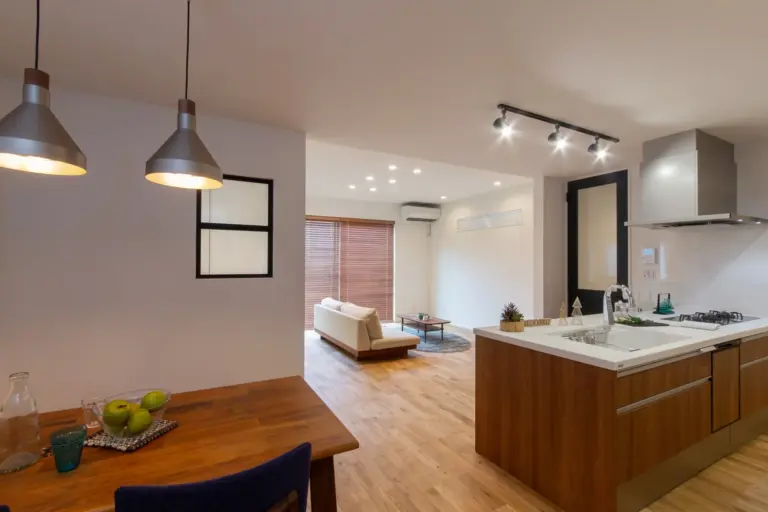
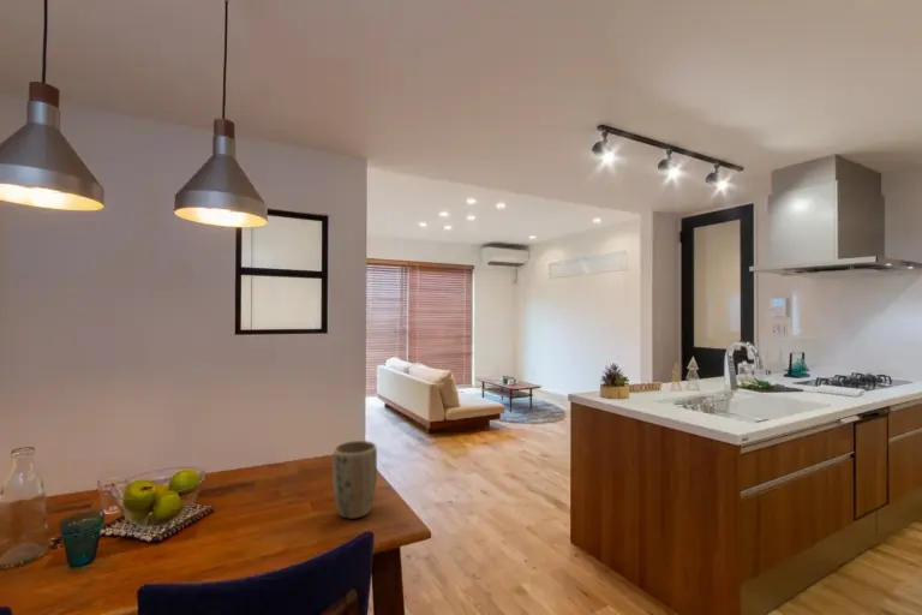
+ plant pot (354, 478)
